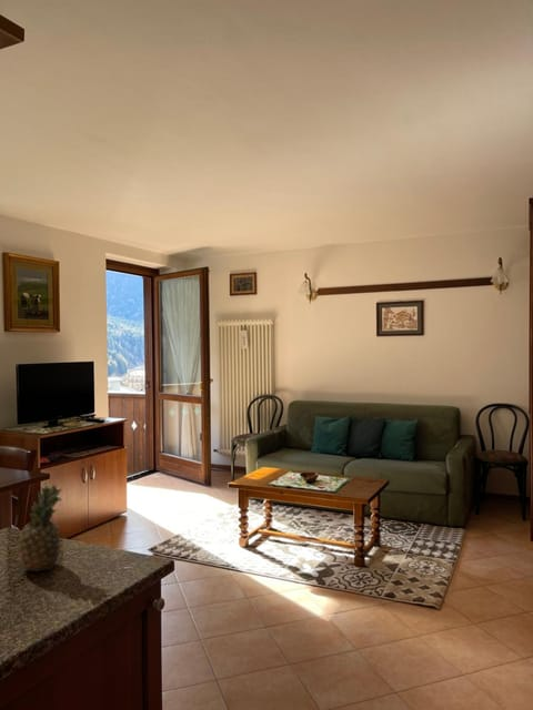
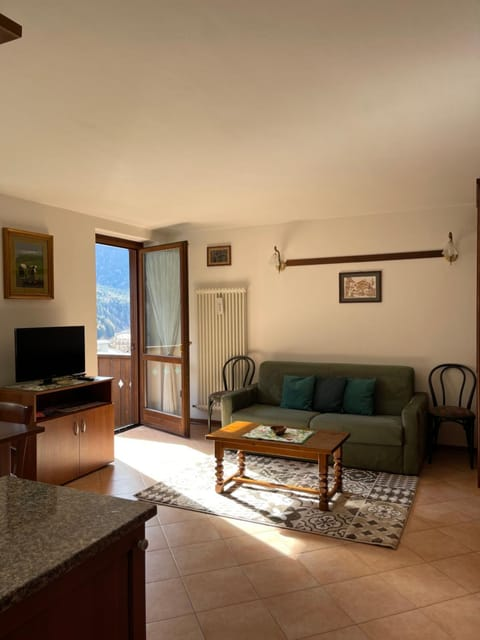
- fruit (41, 524)
